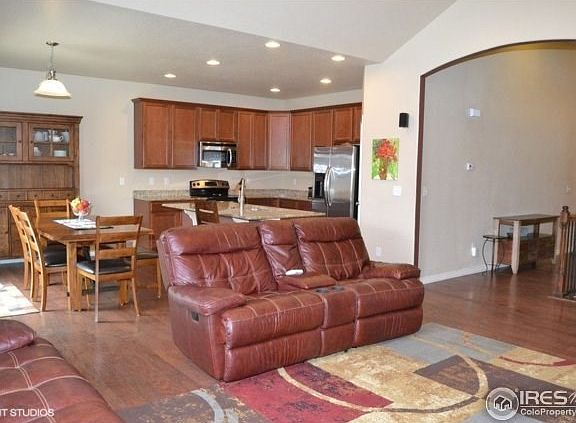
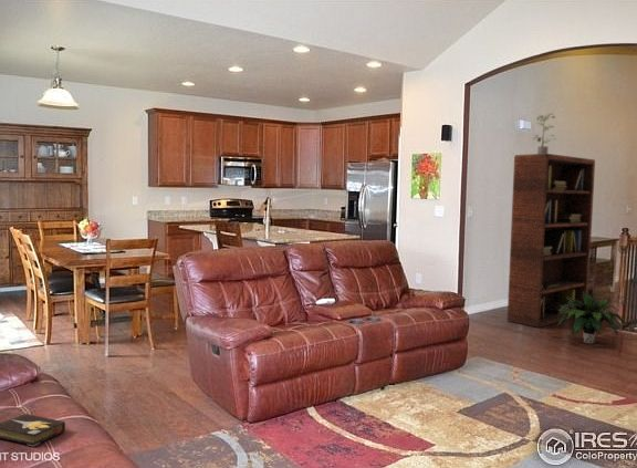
+ potted plant (589, 315)
+ potted plant (543, 133)
+ hardback book (29, 427)
+ bookcase (552, 238)
